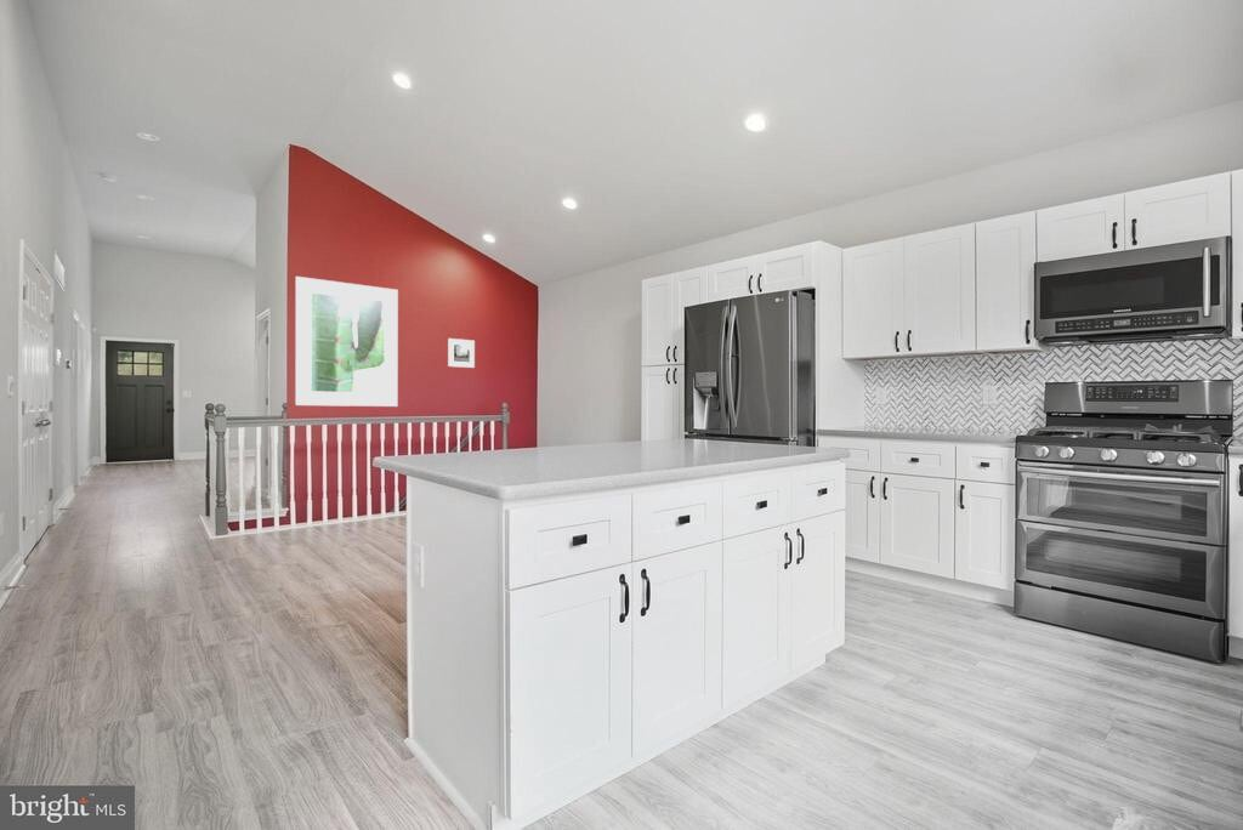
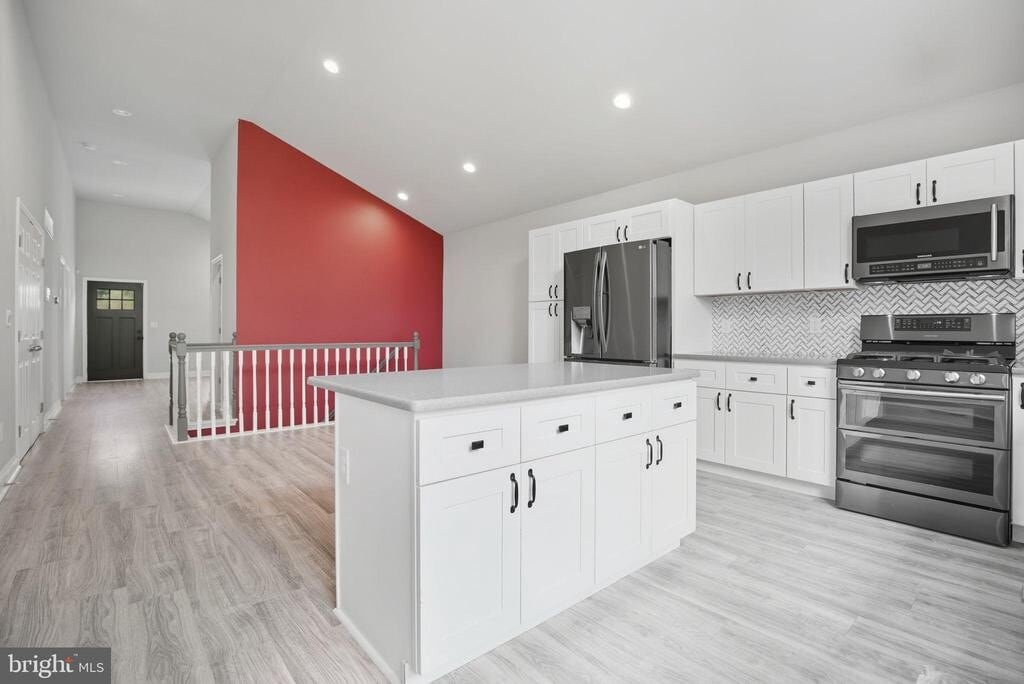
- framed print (461, 353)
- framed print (348, 345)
